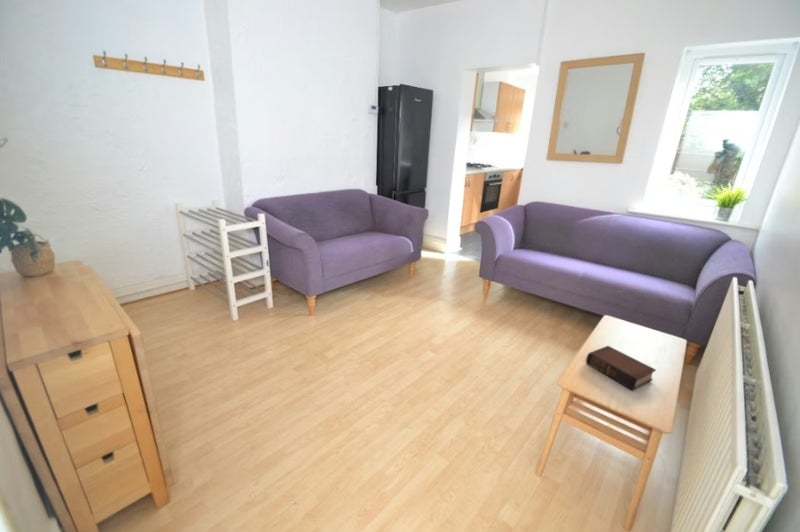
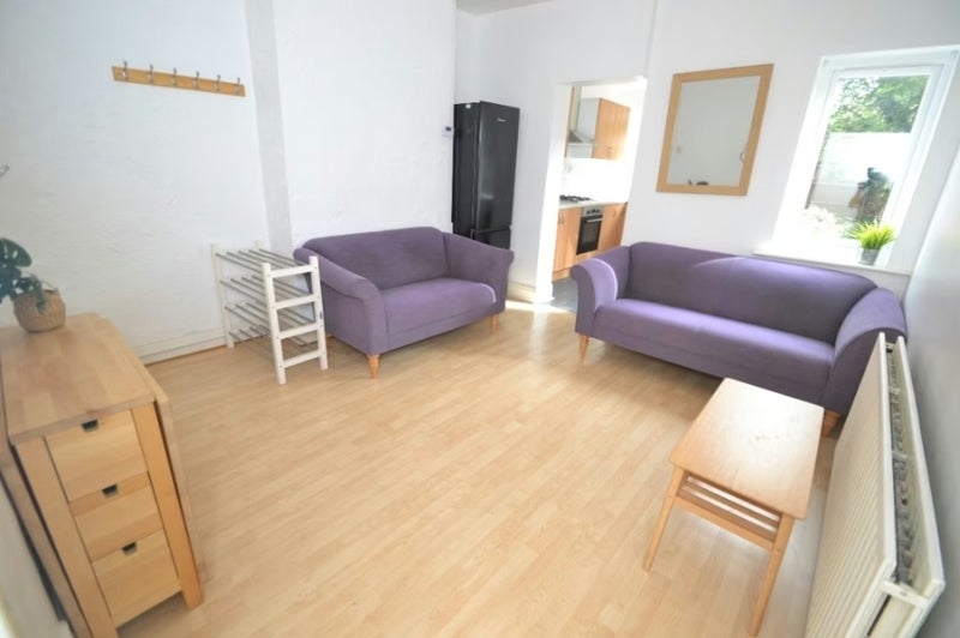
- book (619, 366)
